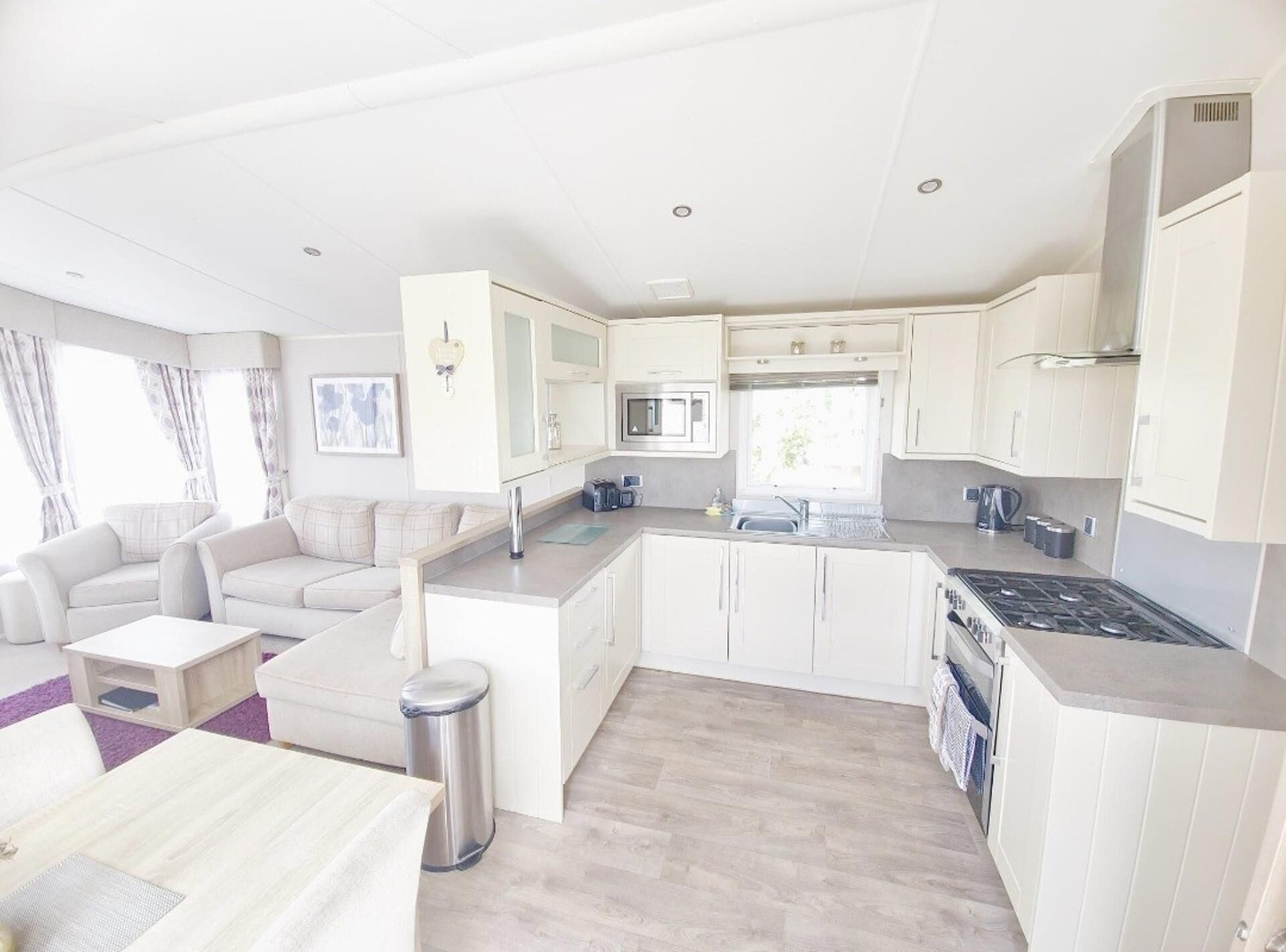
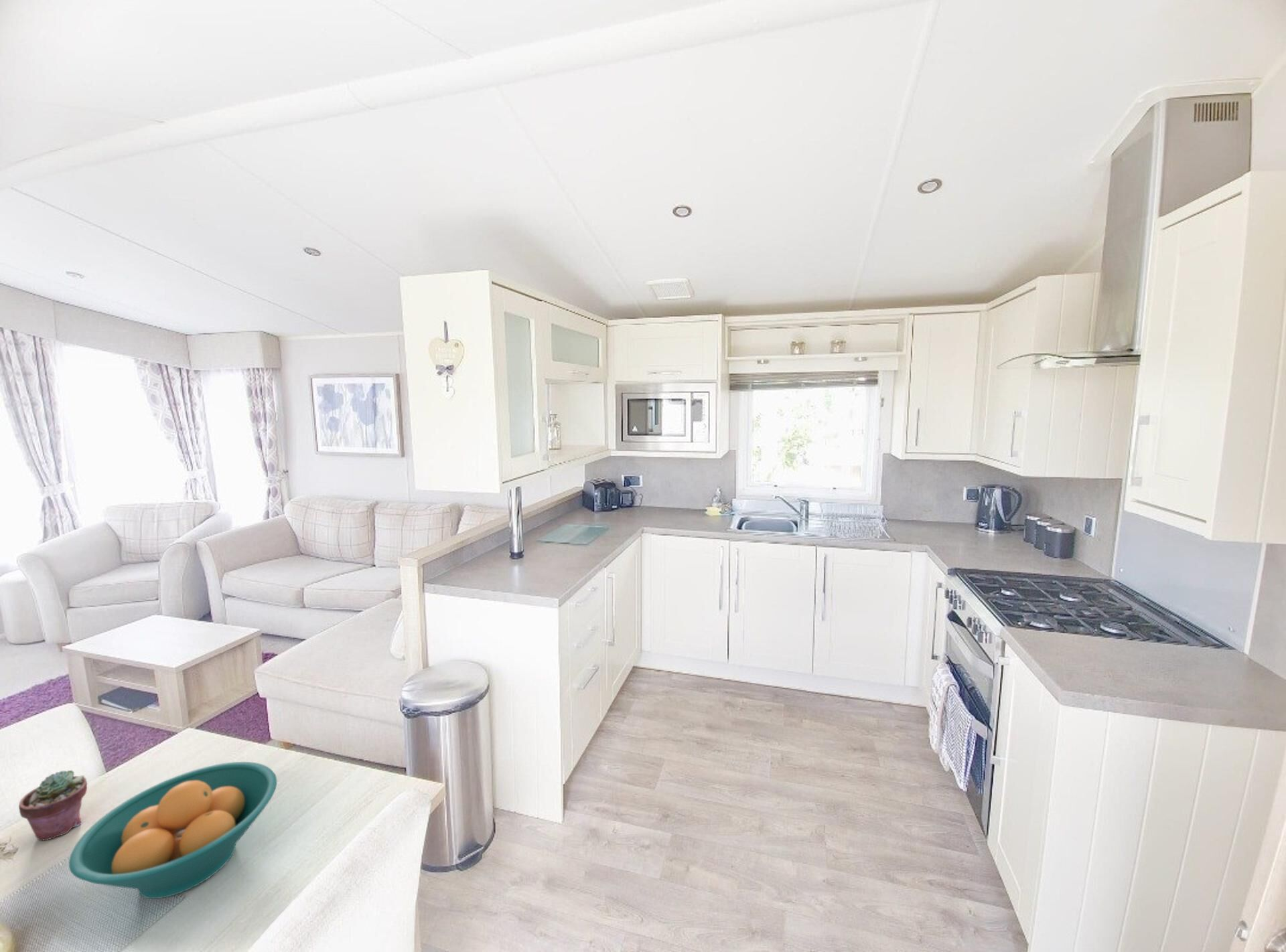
+ potted succulent (55, 802)
+ fruit bowl (185, 827)
